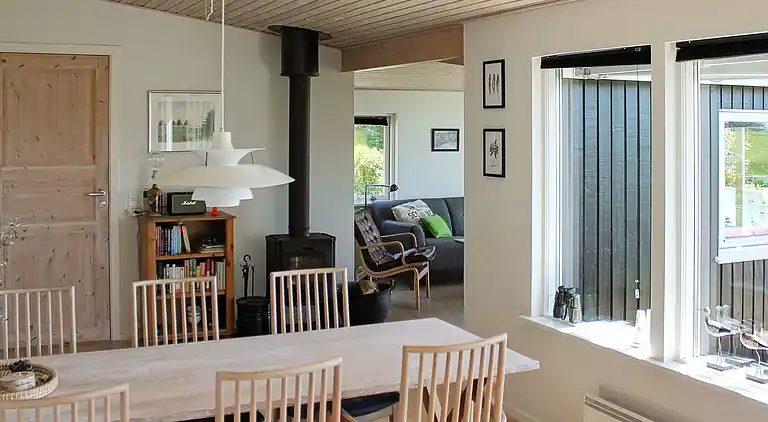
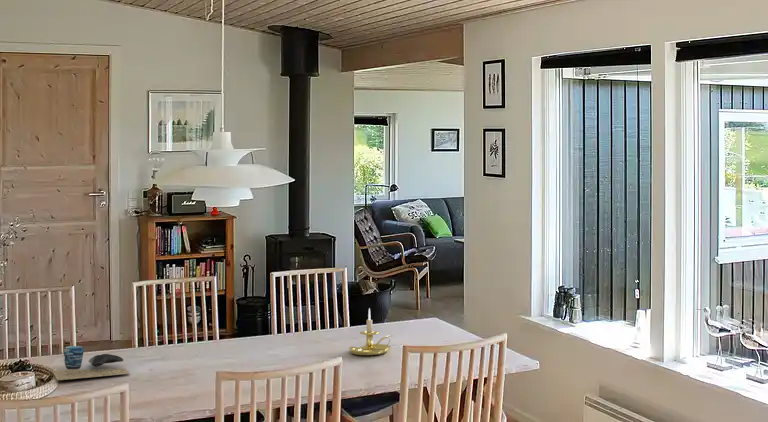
+ cup (91, 358)
+ candle holder (371, 329)
